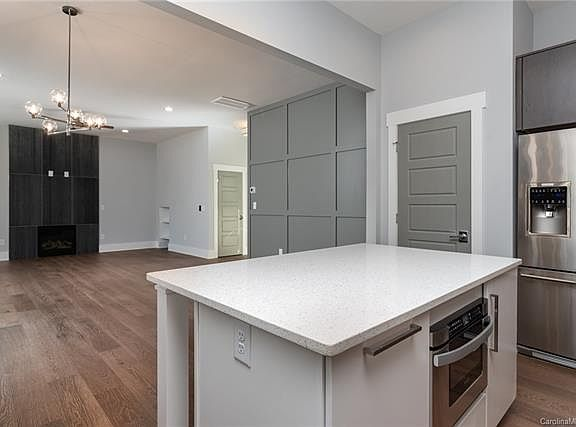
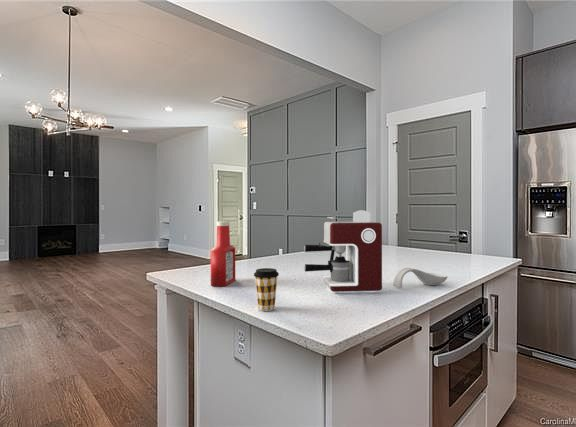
+ coffee cup (266, 289)
+ soap bottle (223, 252)
+ spoon rest (420, 276)
+ coffee maker (340, 249)
